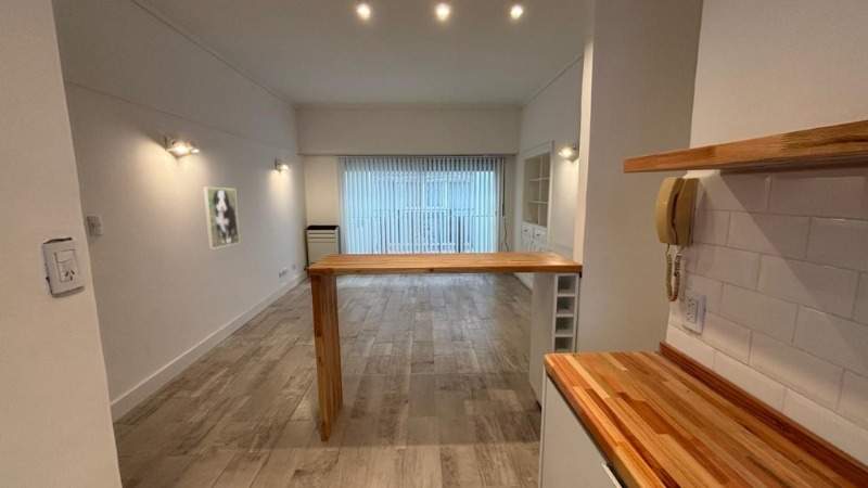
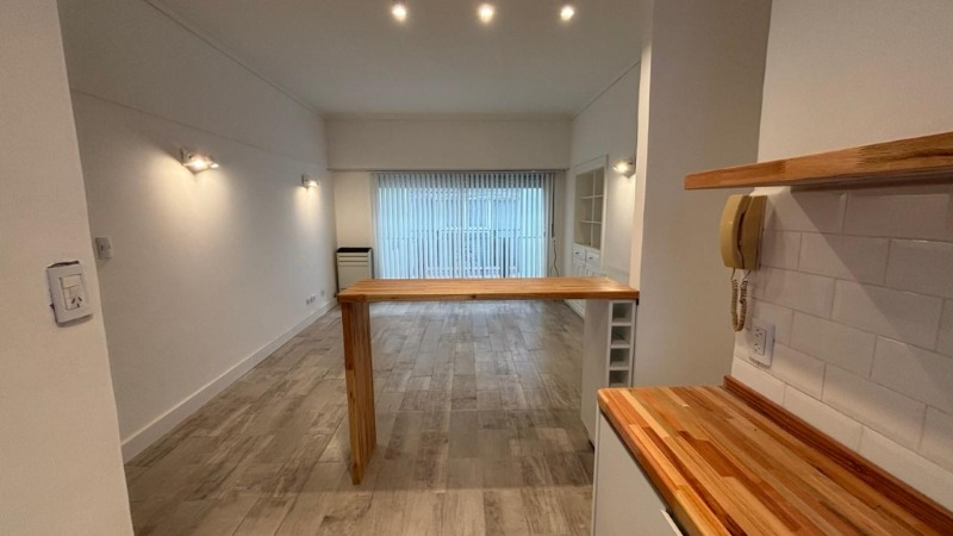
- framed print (222, 217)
